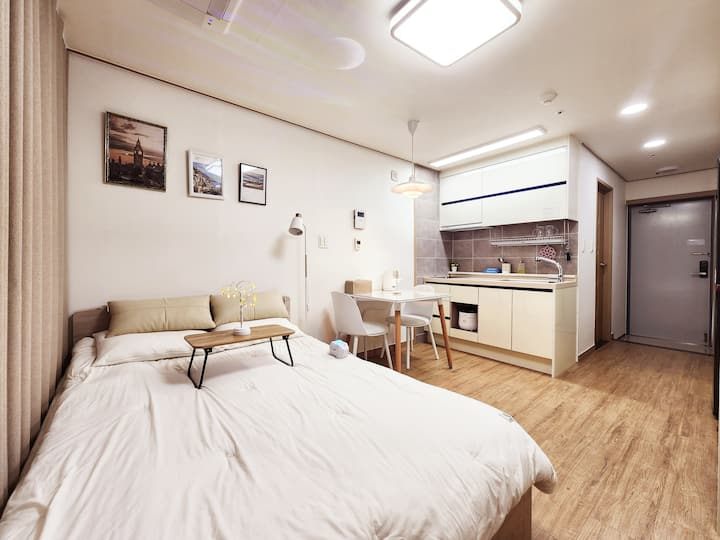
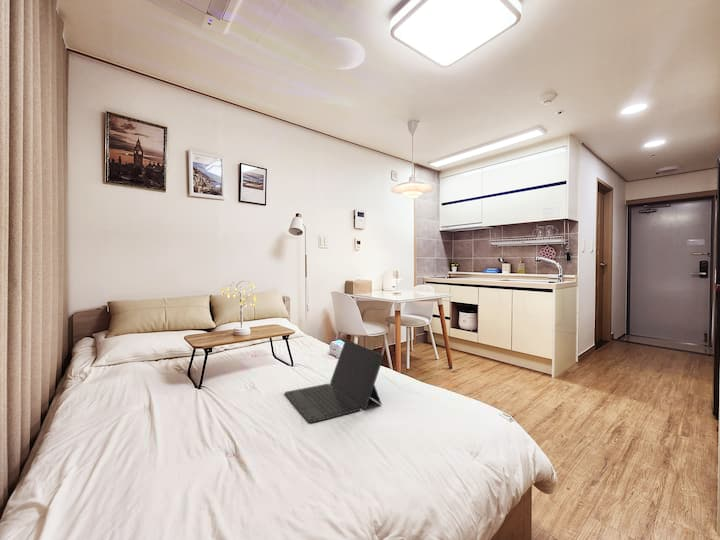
+ laptop computer (333, 374)
